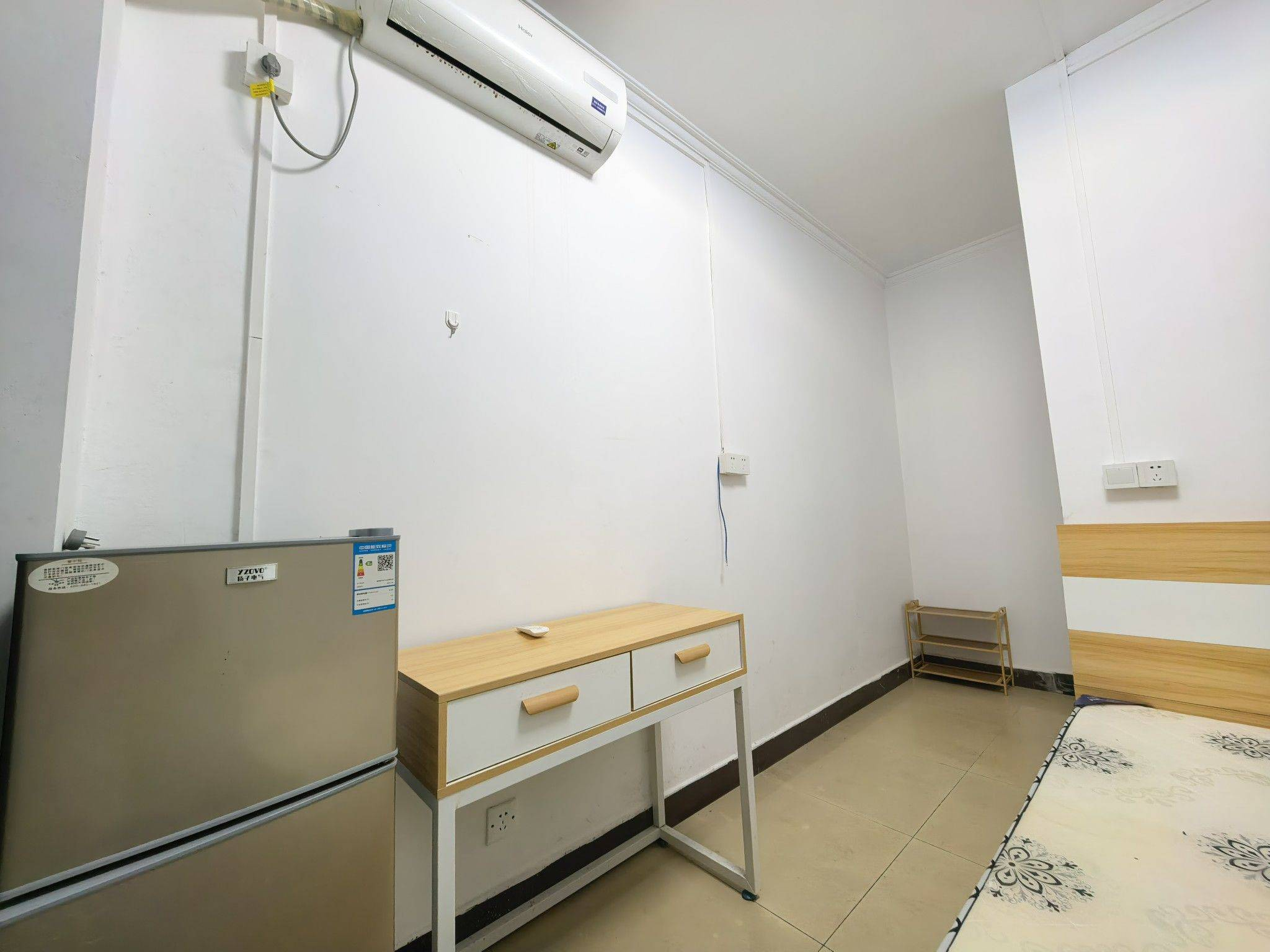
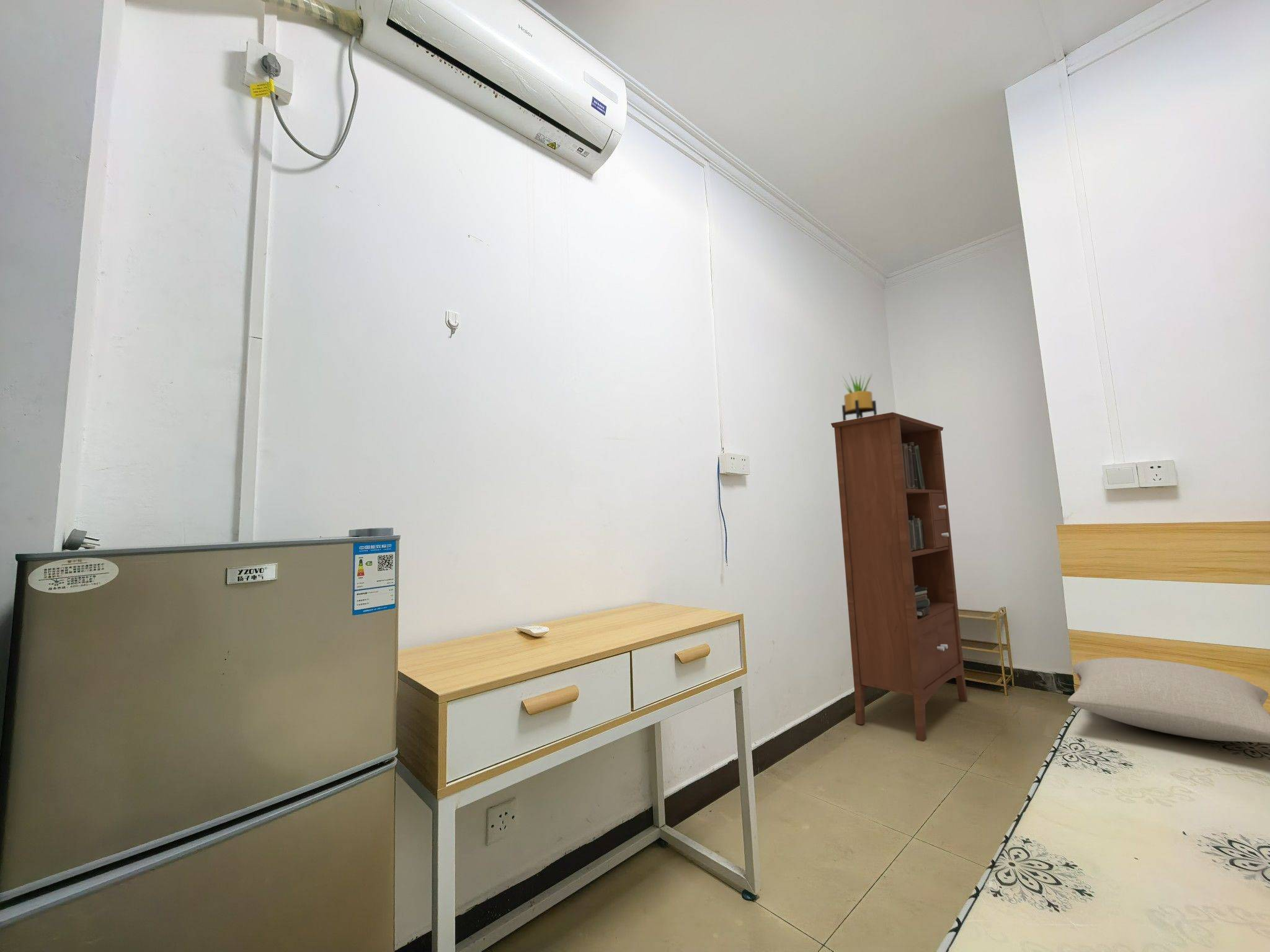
+ pillow (1166, 697)
+ potted plant (858, 398)
+ bookcase (904, 564)
